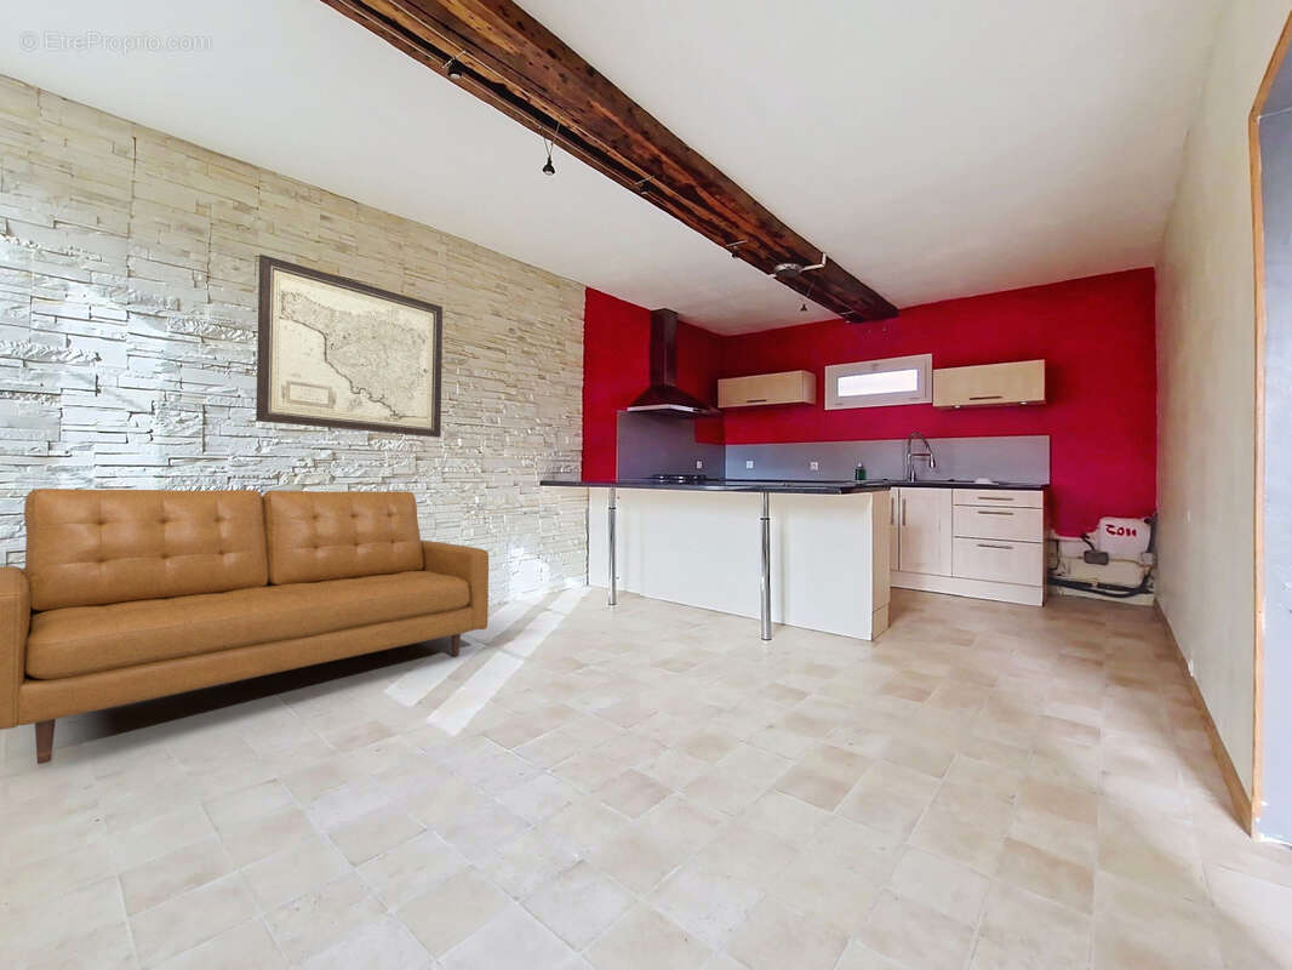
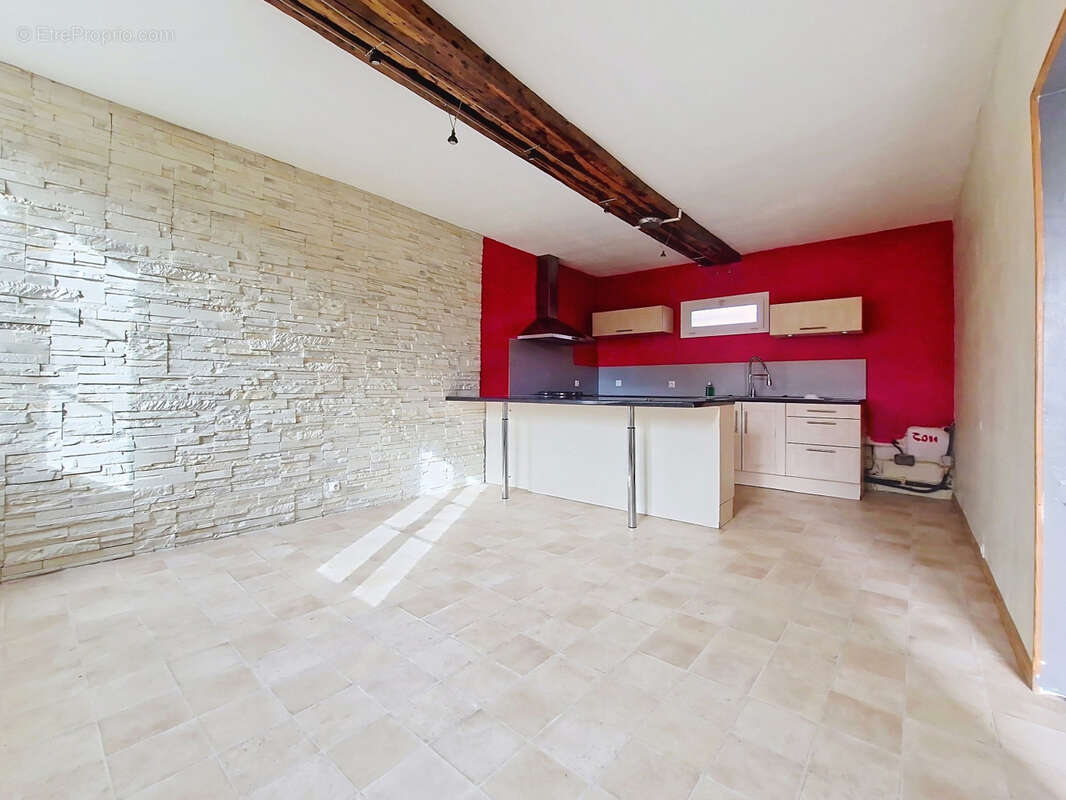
- sofa (278, 586)
- wall art (360, 356)
